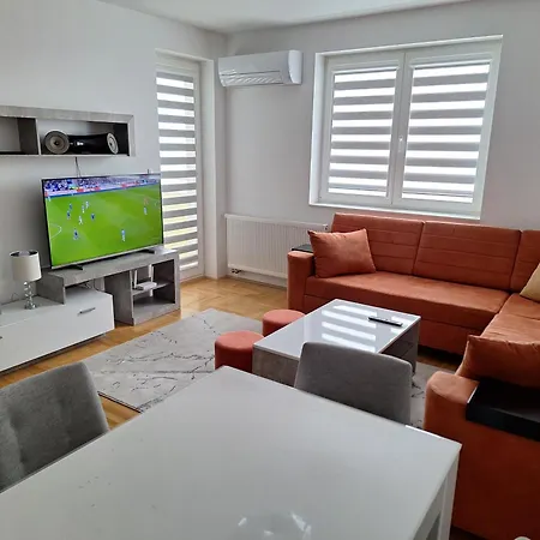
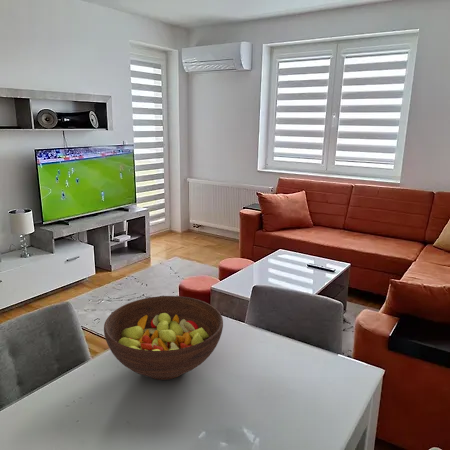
+ fruit bowl (165, 344)
